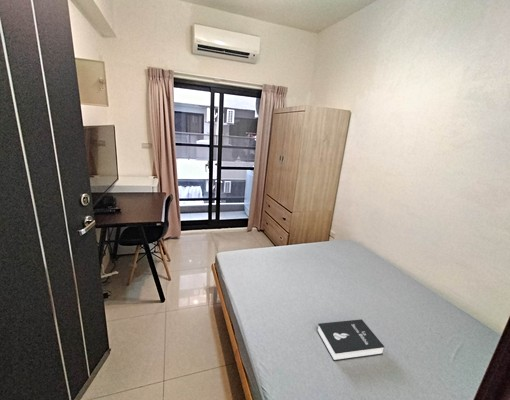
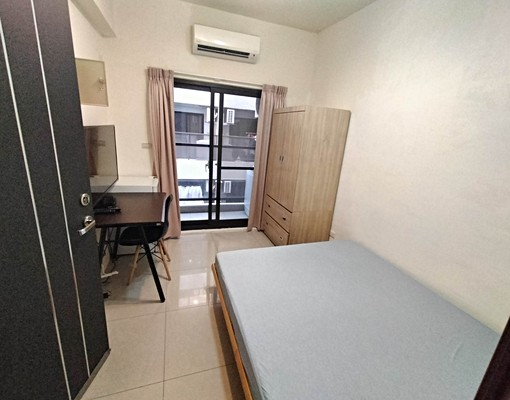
- booklet (349, 338)
